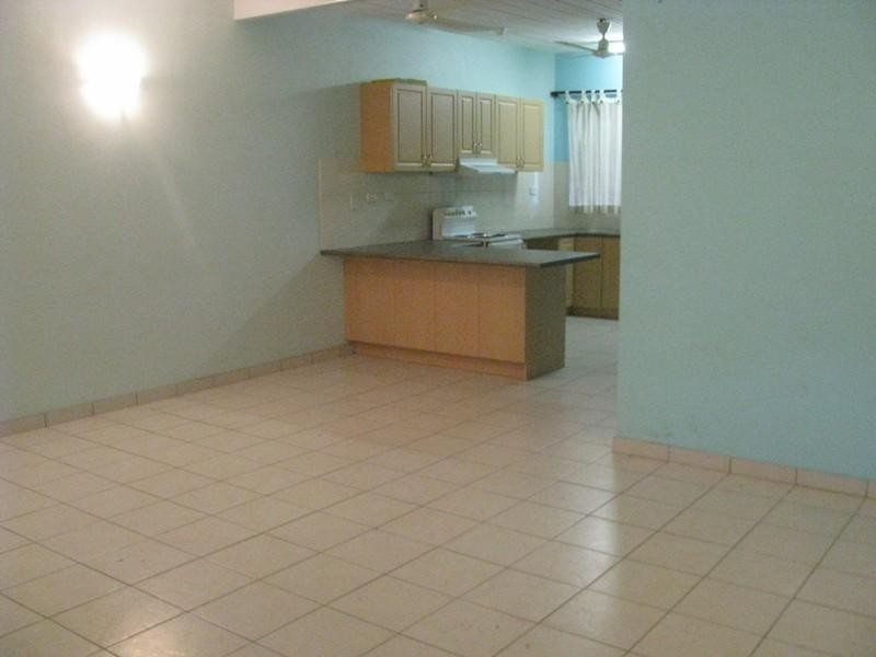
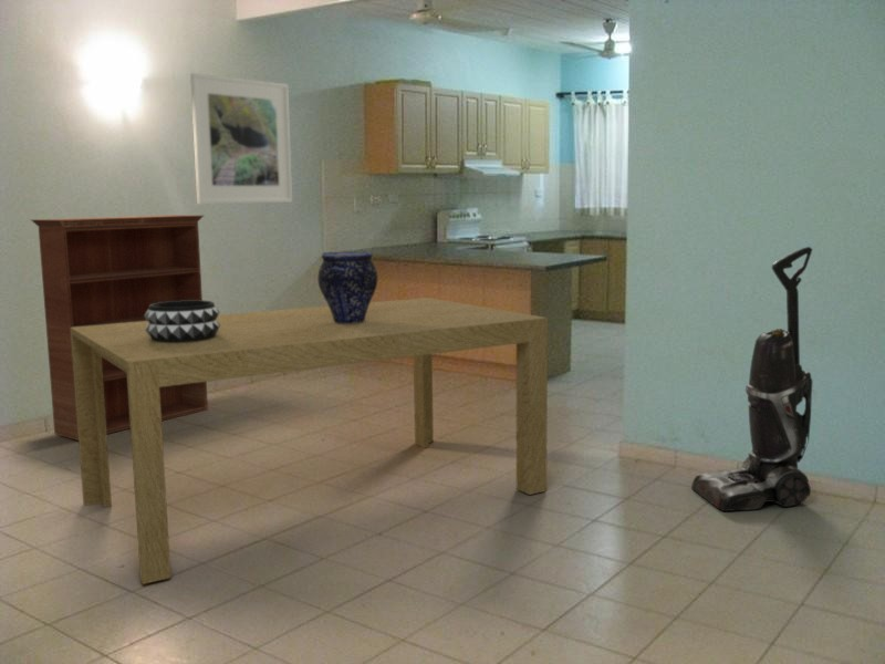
+ decorative bowl (183, 320)
+ bookcase (128, 321)
+ dining table (306, 369)
+ vacuum cleaner (753, 374)
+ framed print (243, 142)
+ vase (347, 287)
